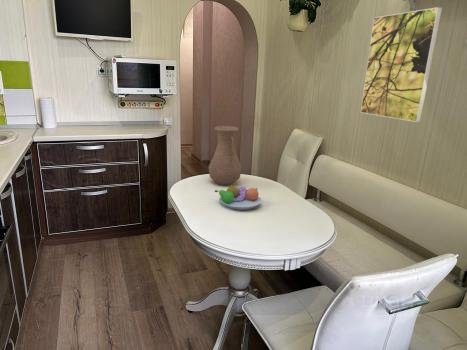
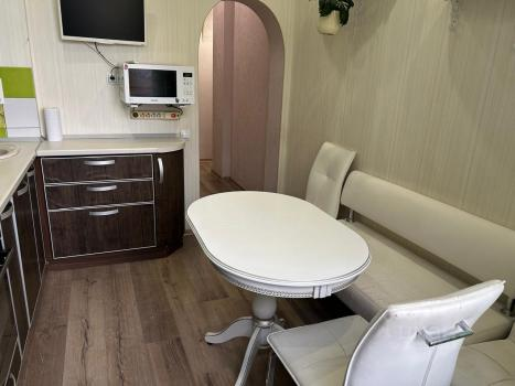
- vase (225, 155)
- fruit bowl (238, 195)
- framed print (395, 67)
